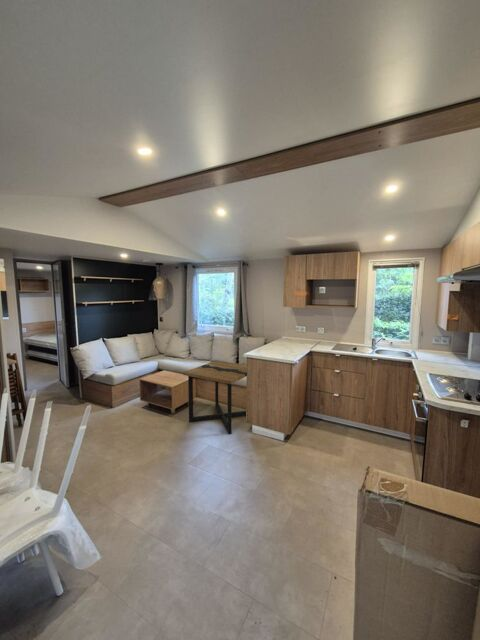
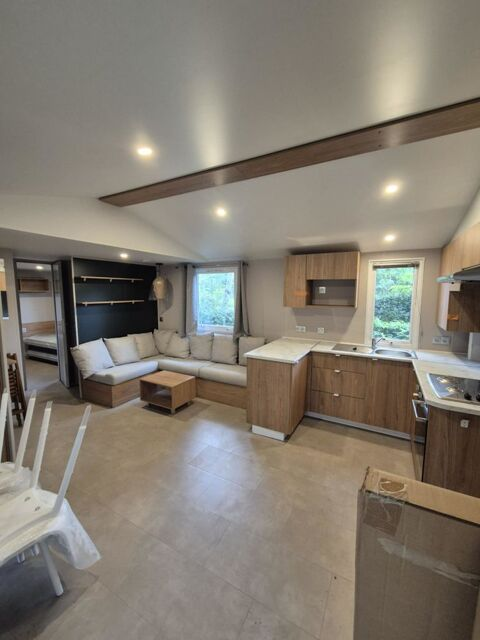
- side table (217, 393)
